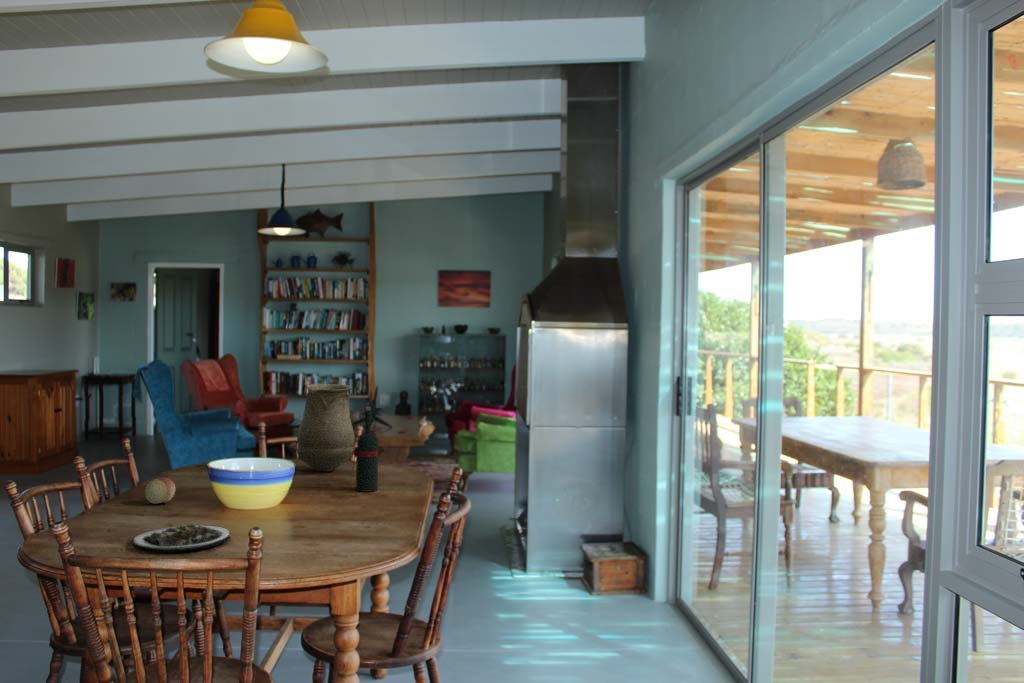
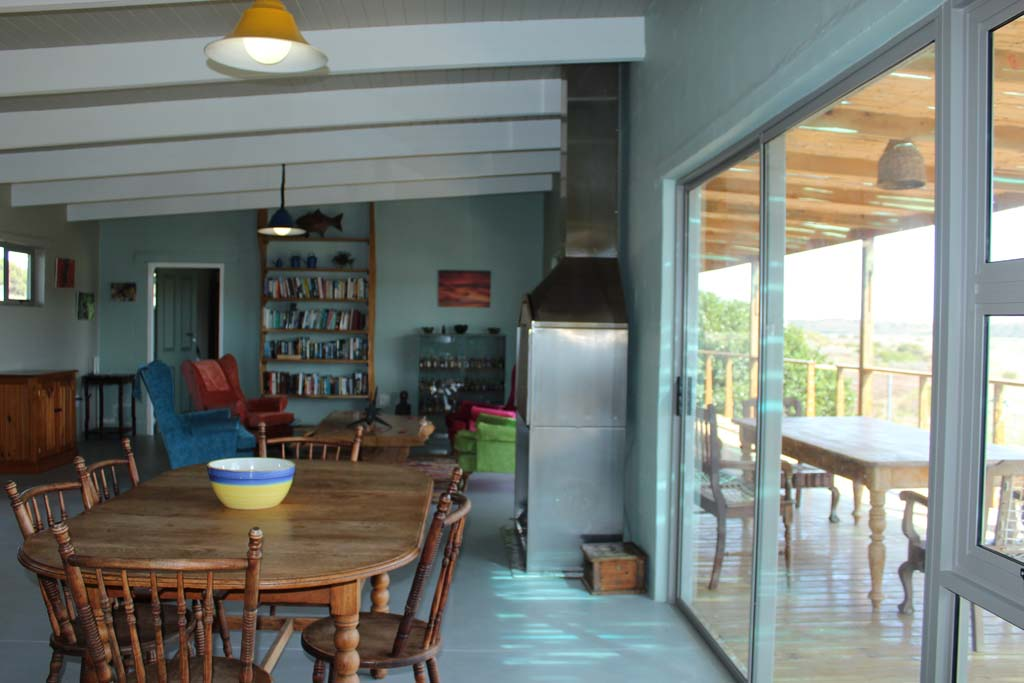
- vase (326, 427)
- plate (182, 535)
- fruit (160, 490)
- wine bottle (364, 448)
